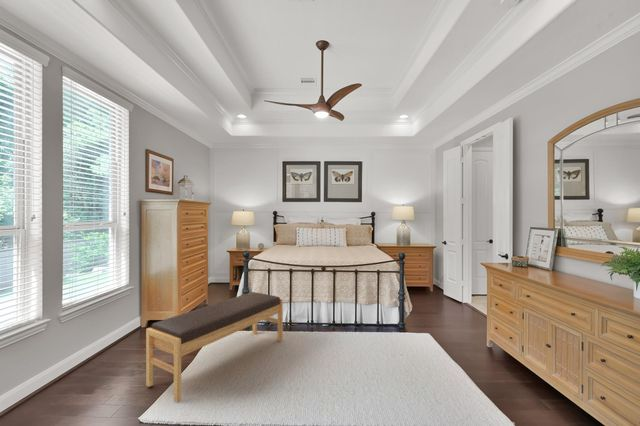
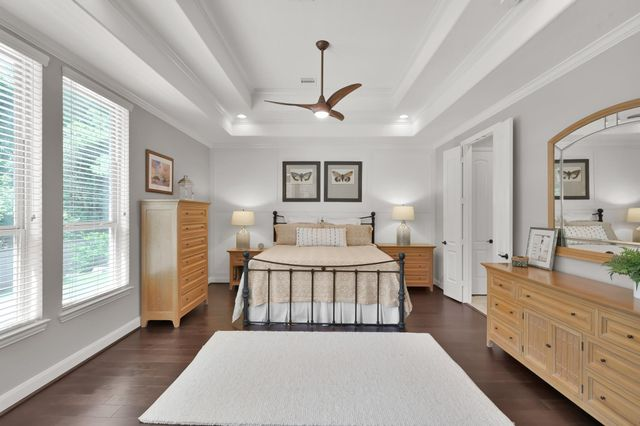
- bench (224, 333)
